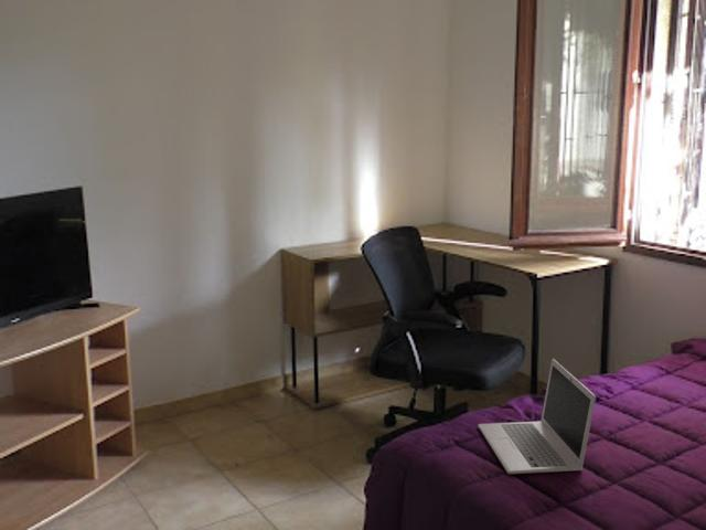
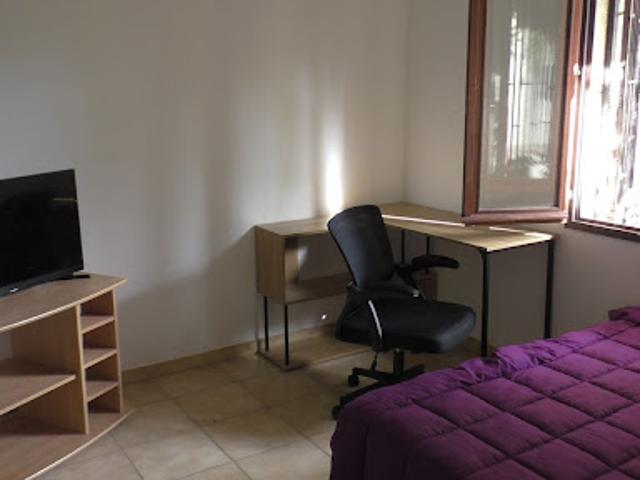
- laptop (532, 422)
